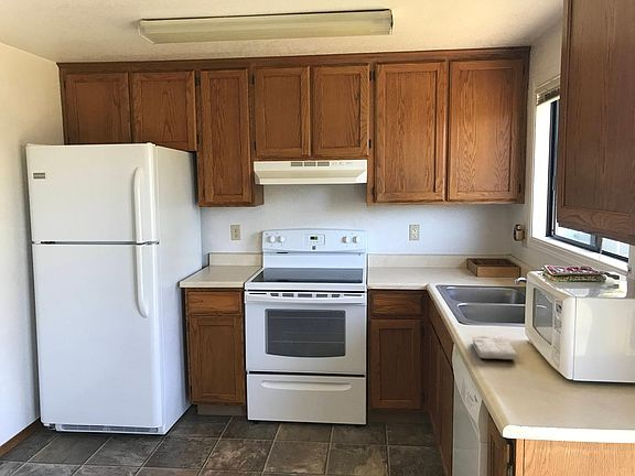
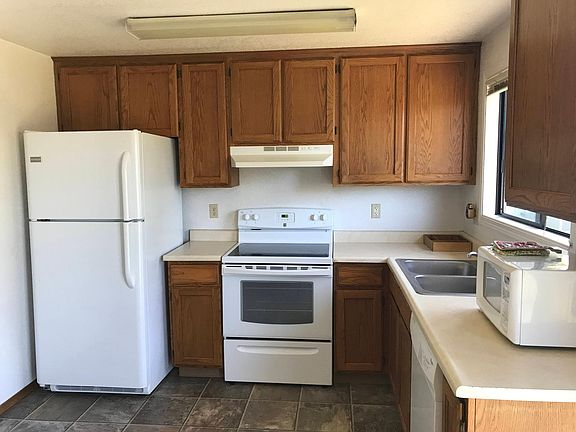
- washcloth (493, 346)
